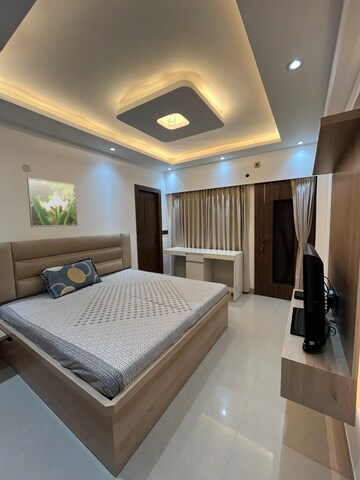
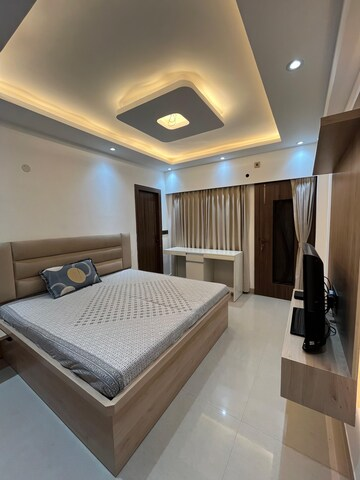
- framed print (54, 204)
